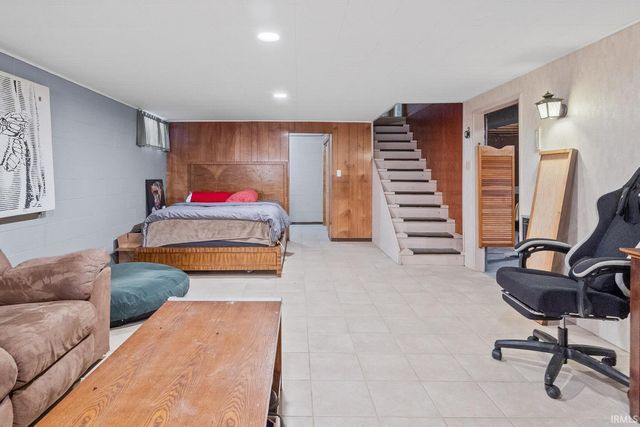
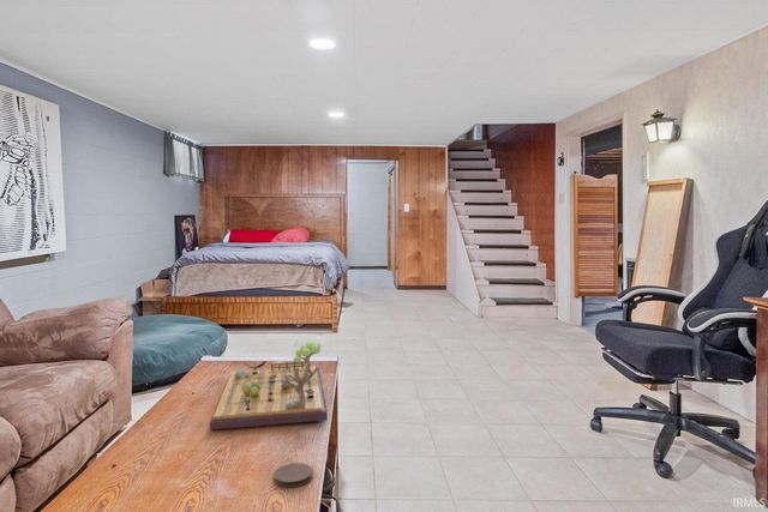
+ gameboard (272, 375)
+ coaster (293, 474)
